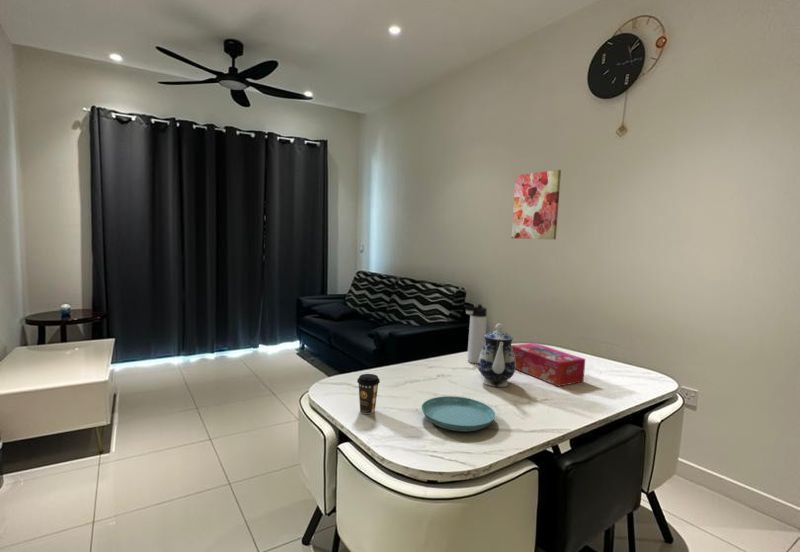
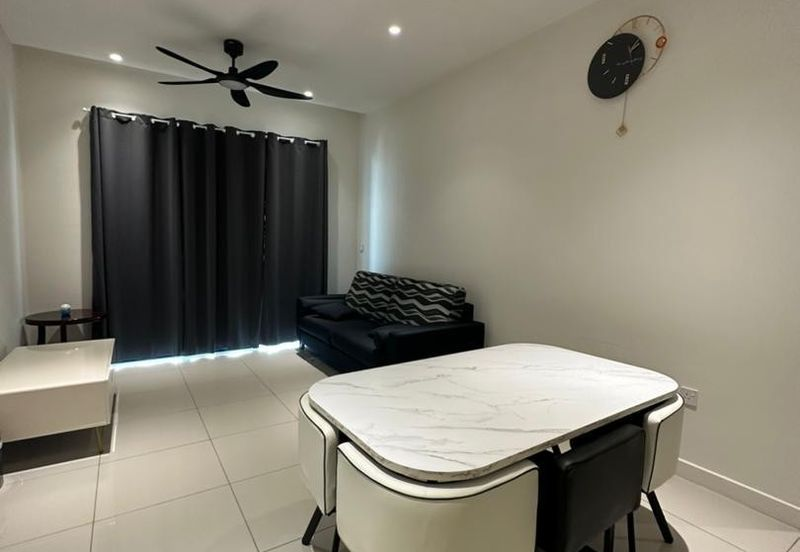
- wall art (534, 206)
- tissue box (545, 362)
- saucer (457, 414)
- coffee cup (368, 393)
- teapot (497, 353)
- thermos bottle (474, 333)
